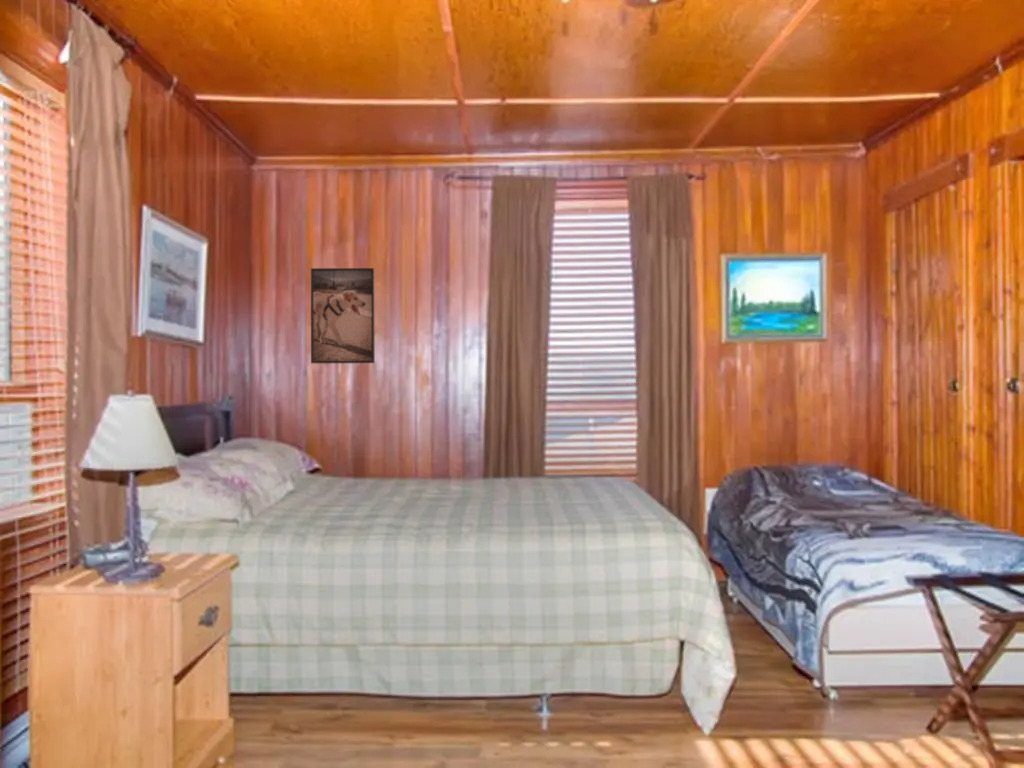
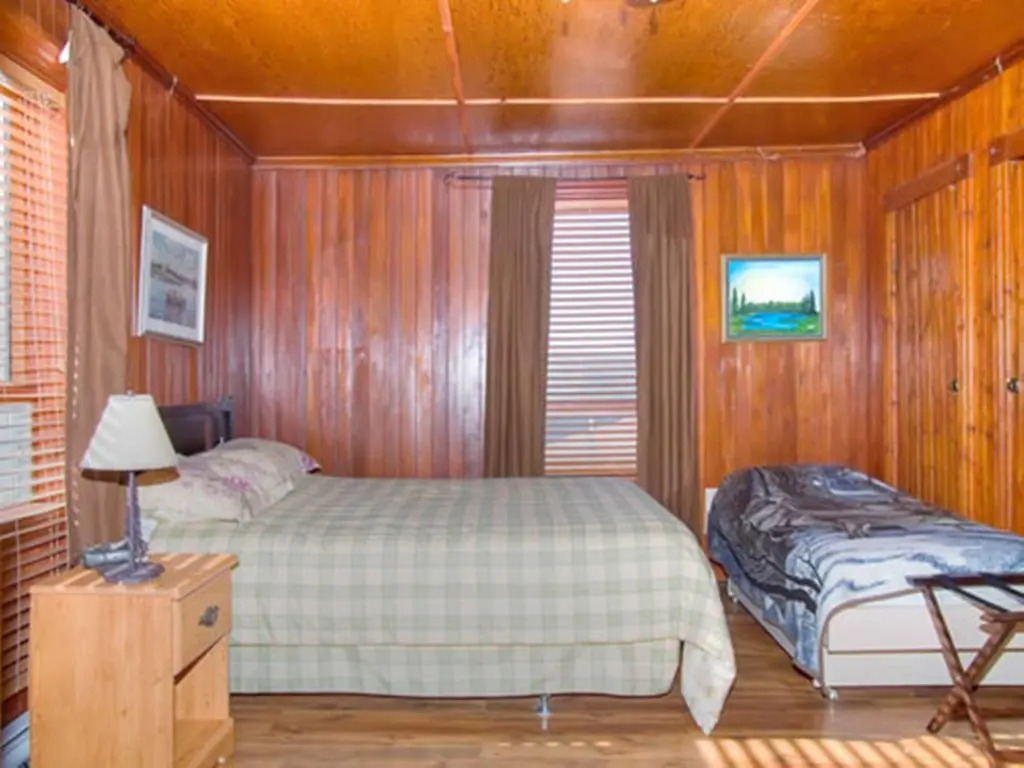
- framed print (342, 315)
